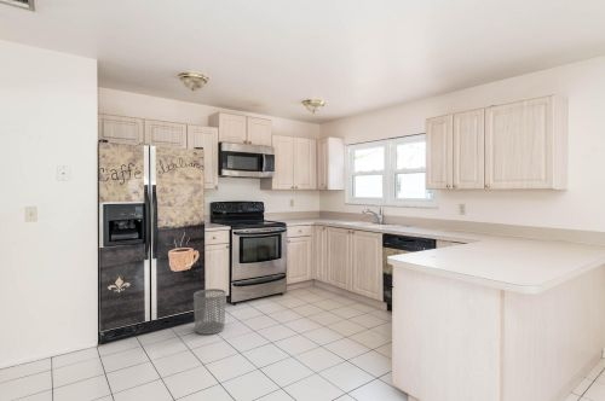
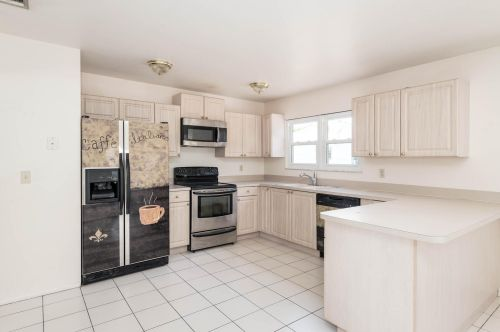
- waste bin (209, 312)
